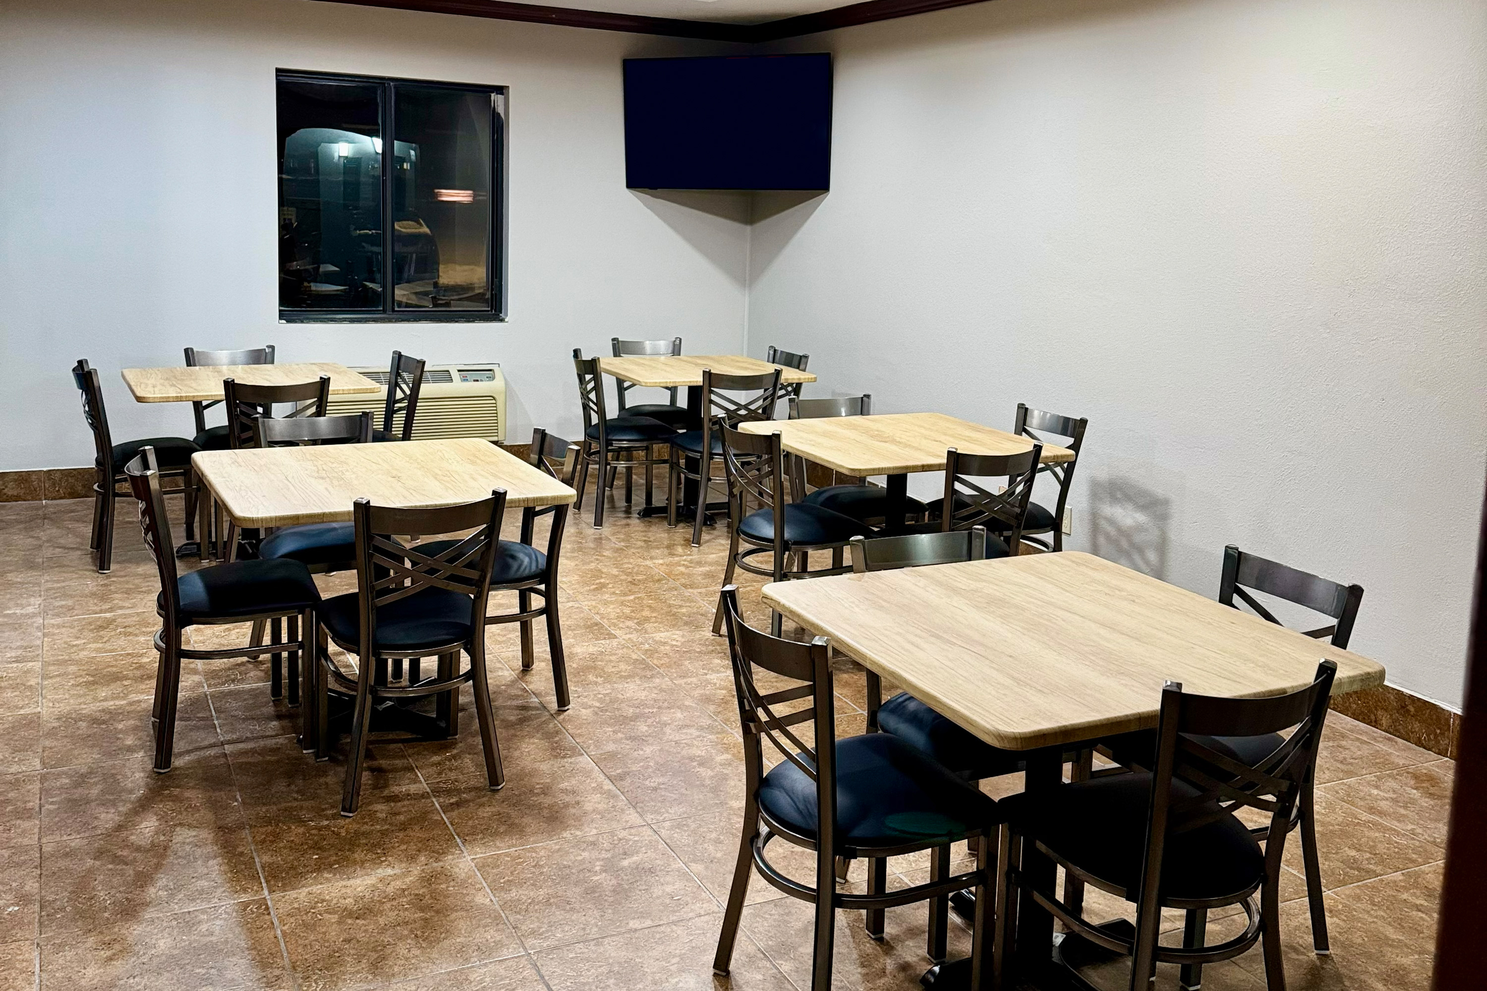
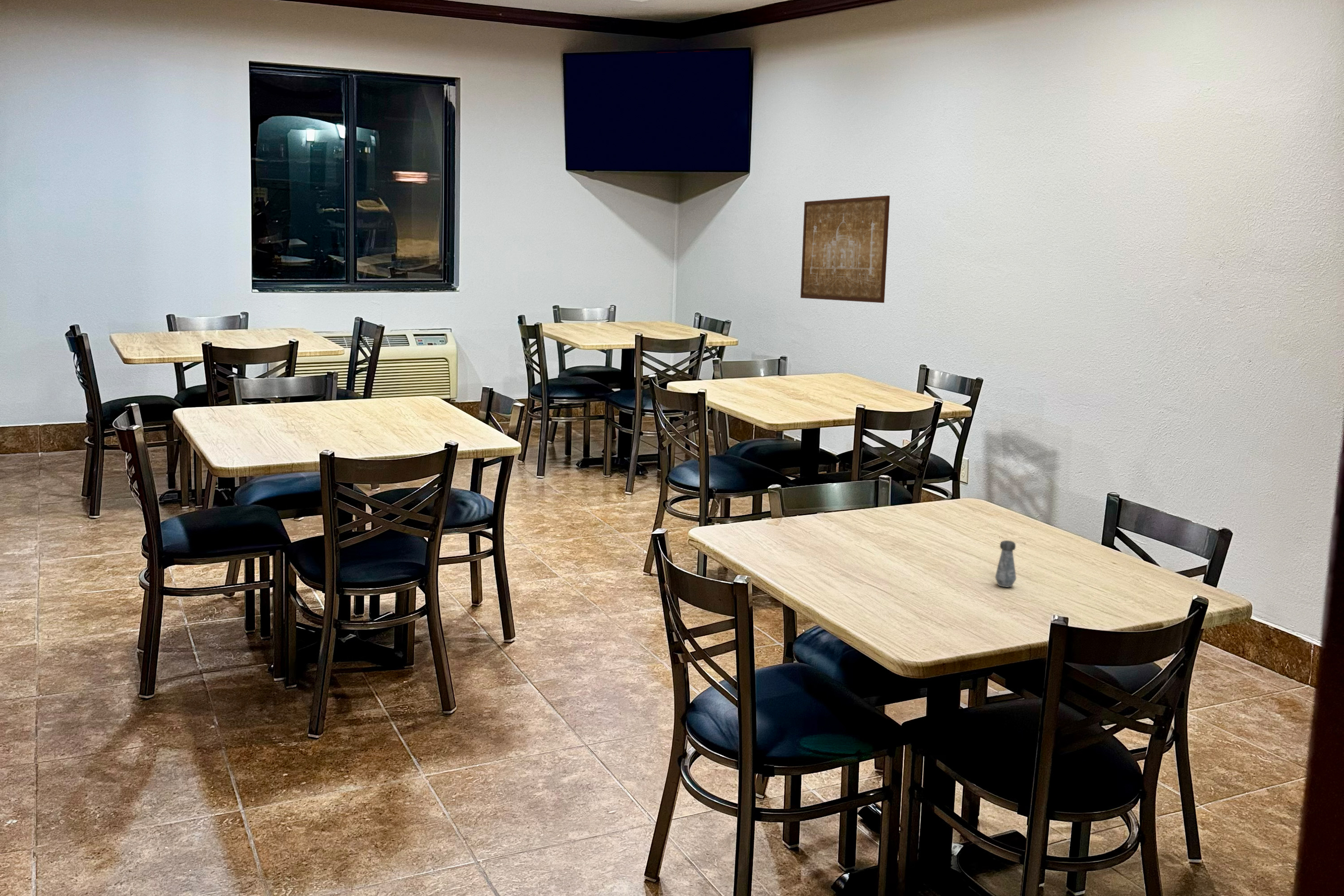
+ salt shaker (1007, 563)
+ wall art (842, 250)
